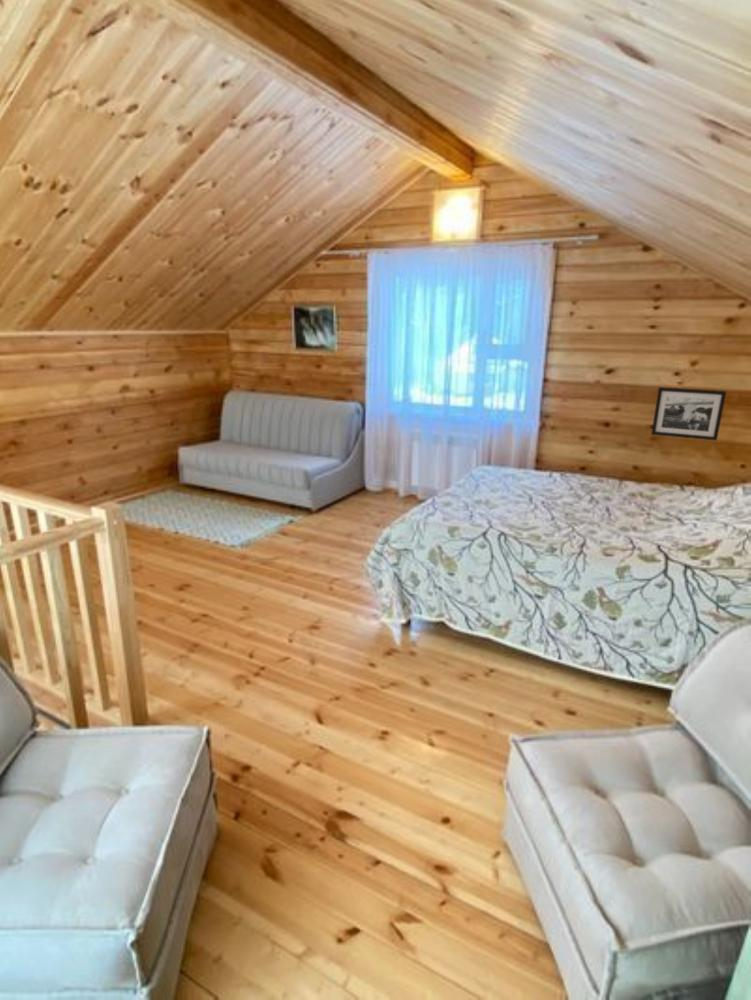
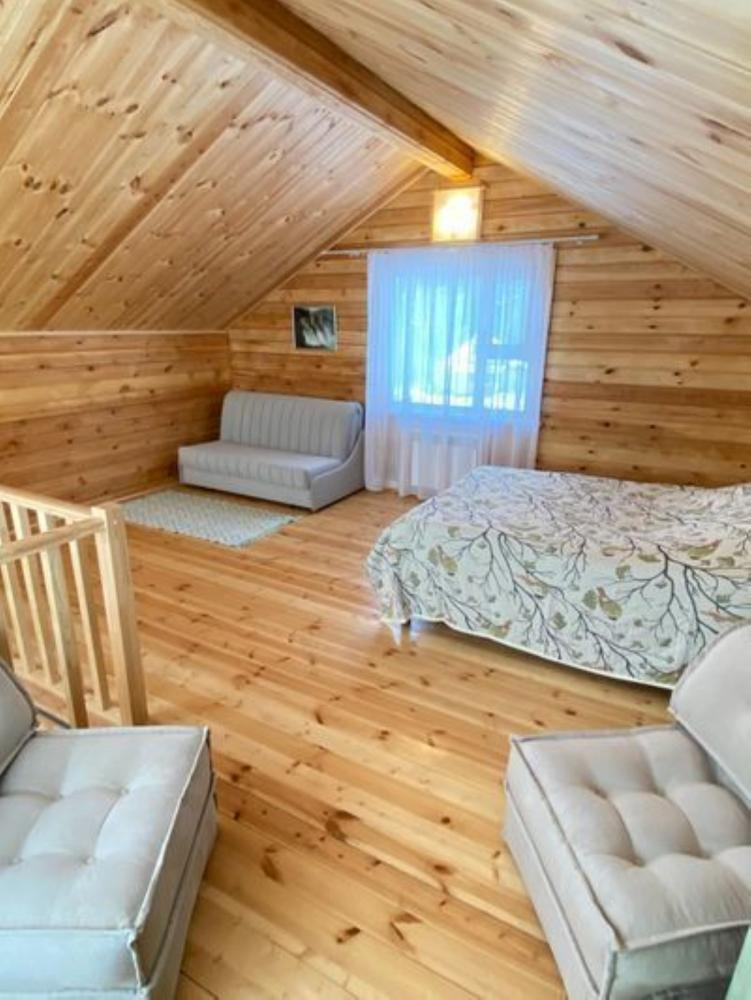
- picture frame (687, 413)
